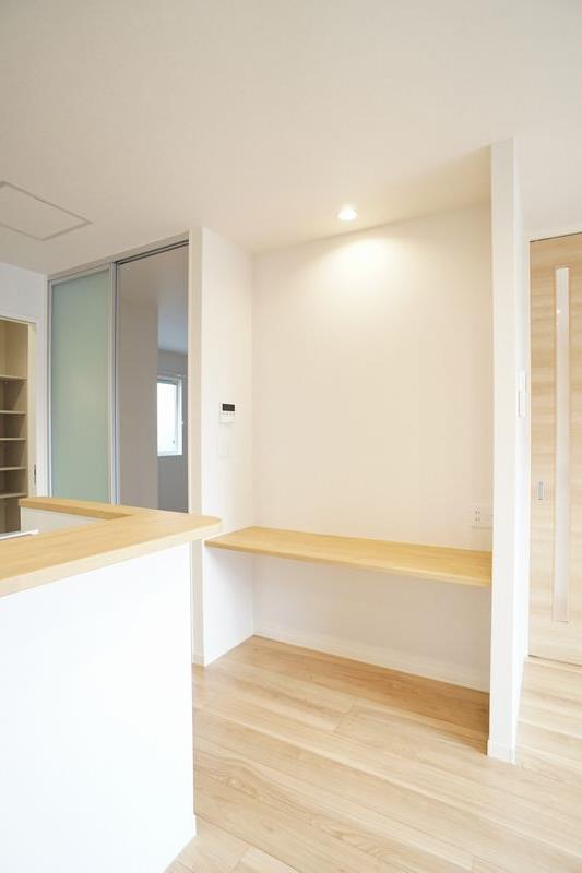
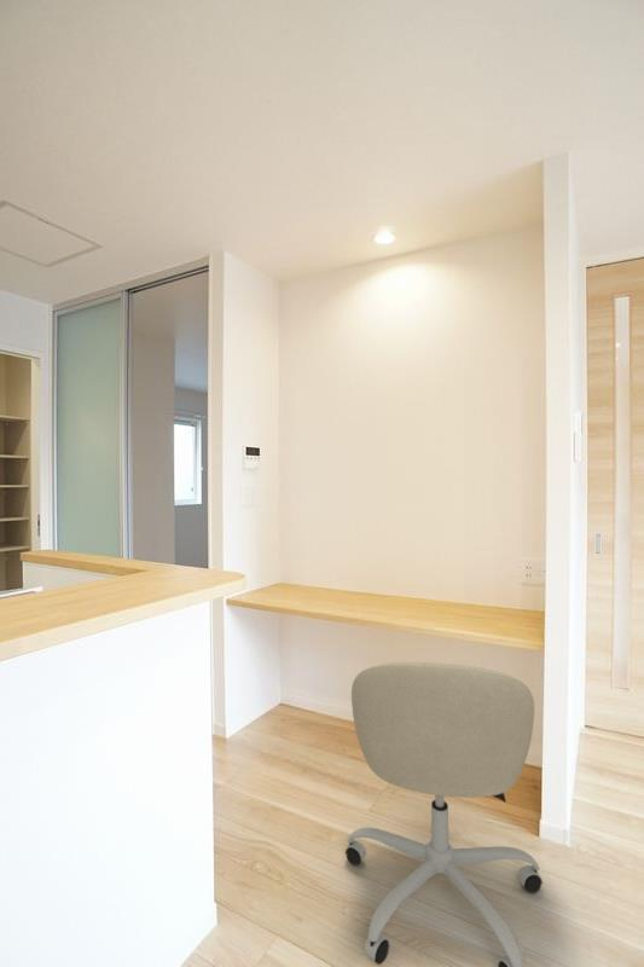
+ office chair (439, 762)
